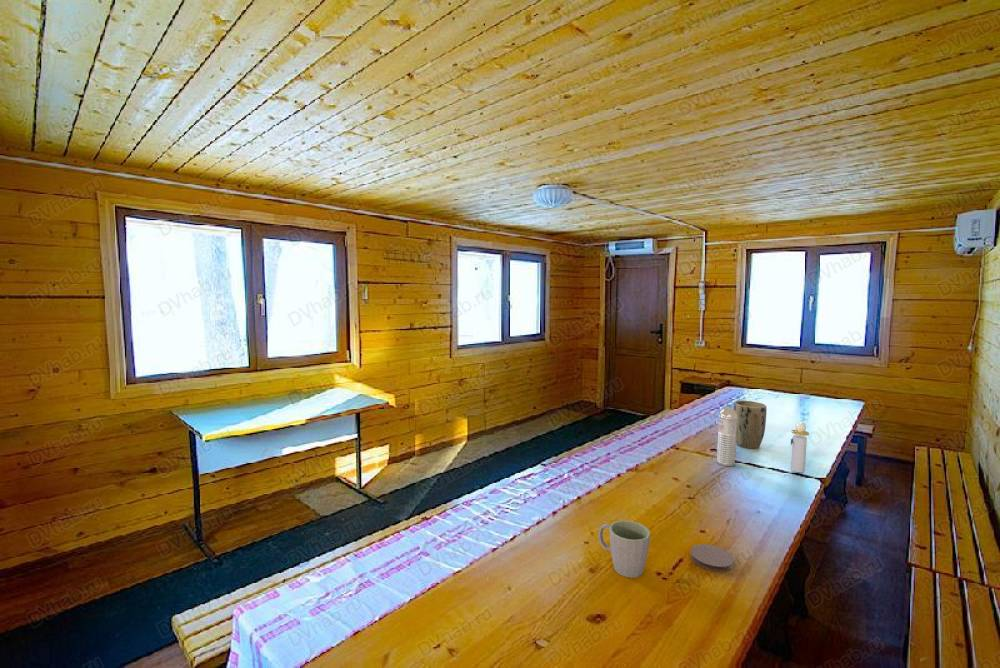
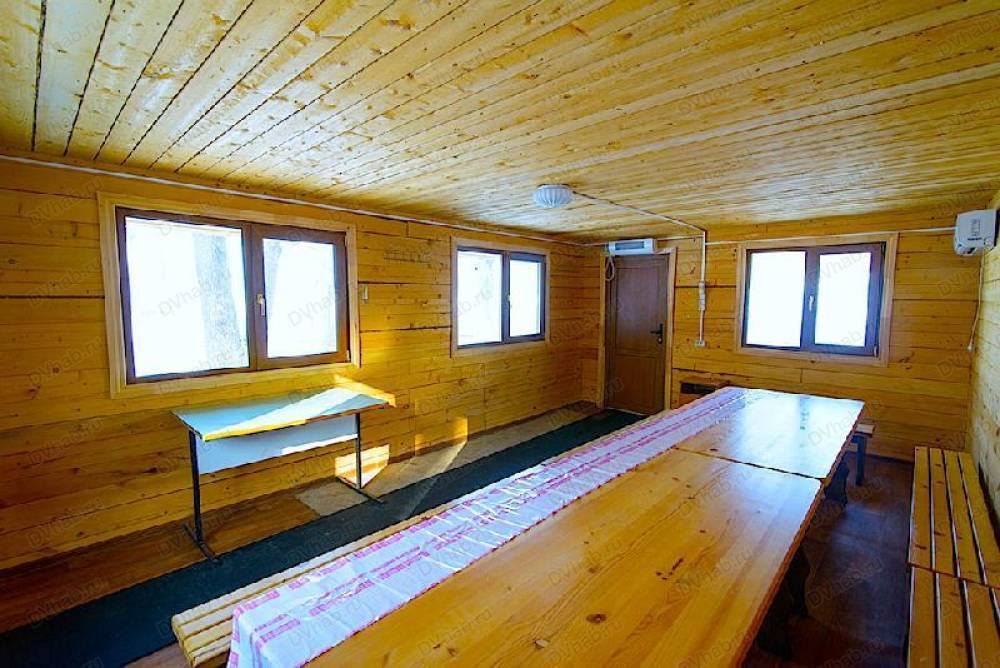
- plant pot (748, 424)
- mug (622, 546)
- coaster (711, 557)
- water bottle (727, 434)
- perfume bottle (799, 447)
